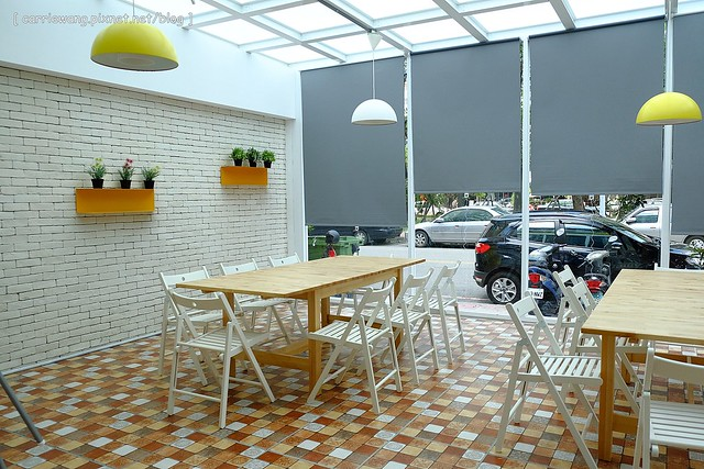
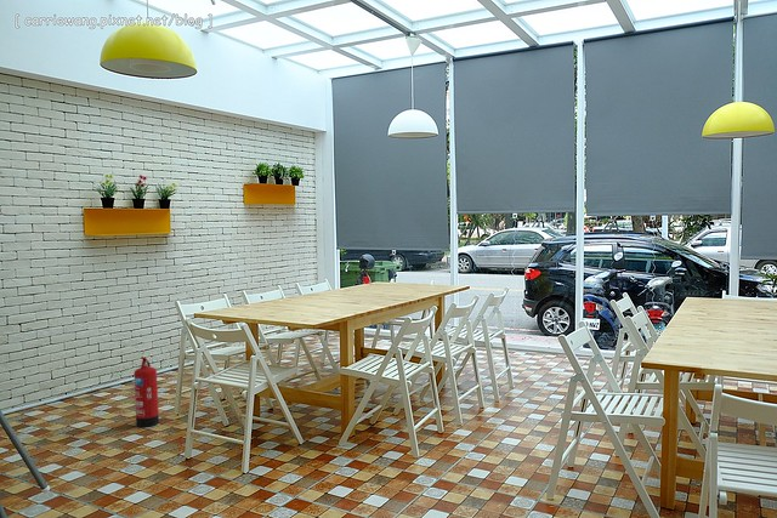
+ fire extinguisher (147, 387)
